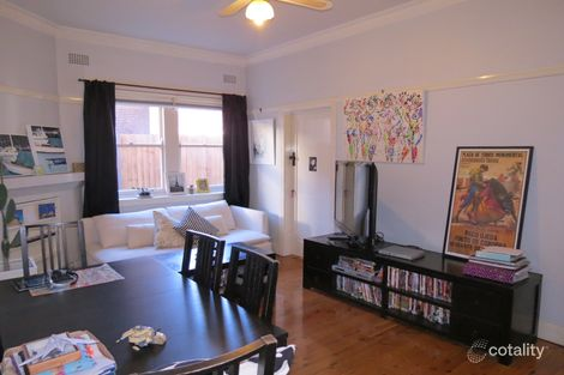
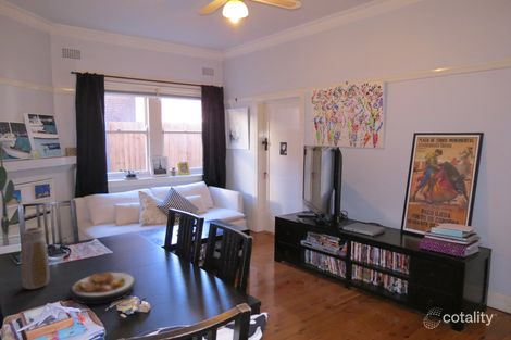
+ vase (35, 257)
+ plate (103, 285)
